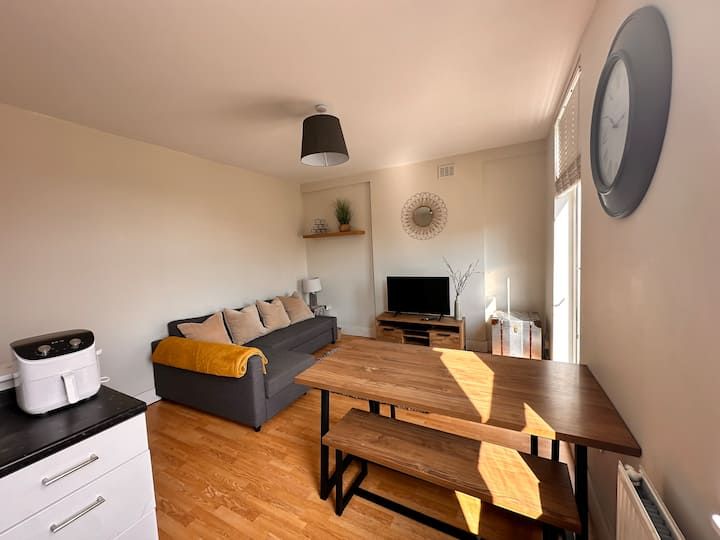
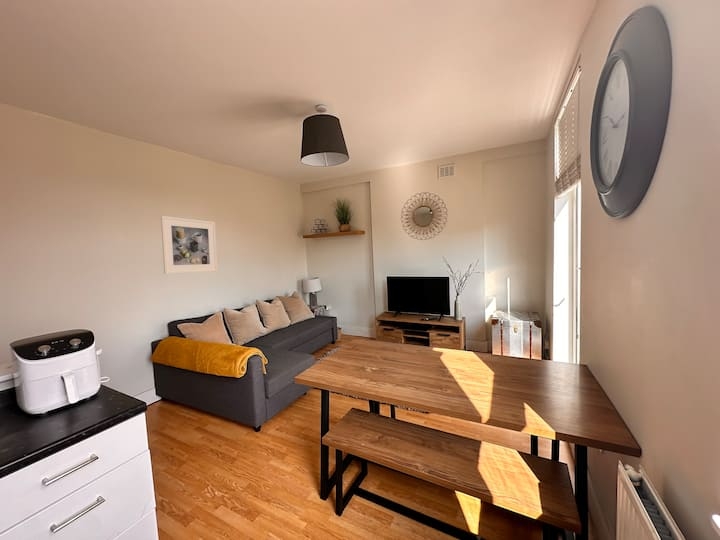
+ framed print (191, 246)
